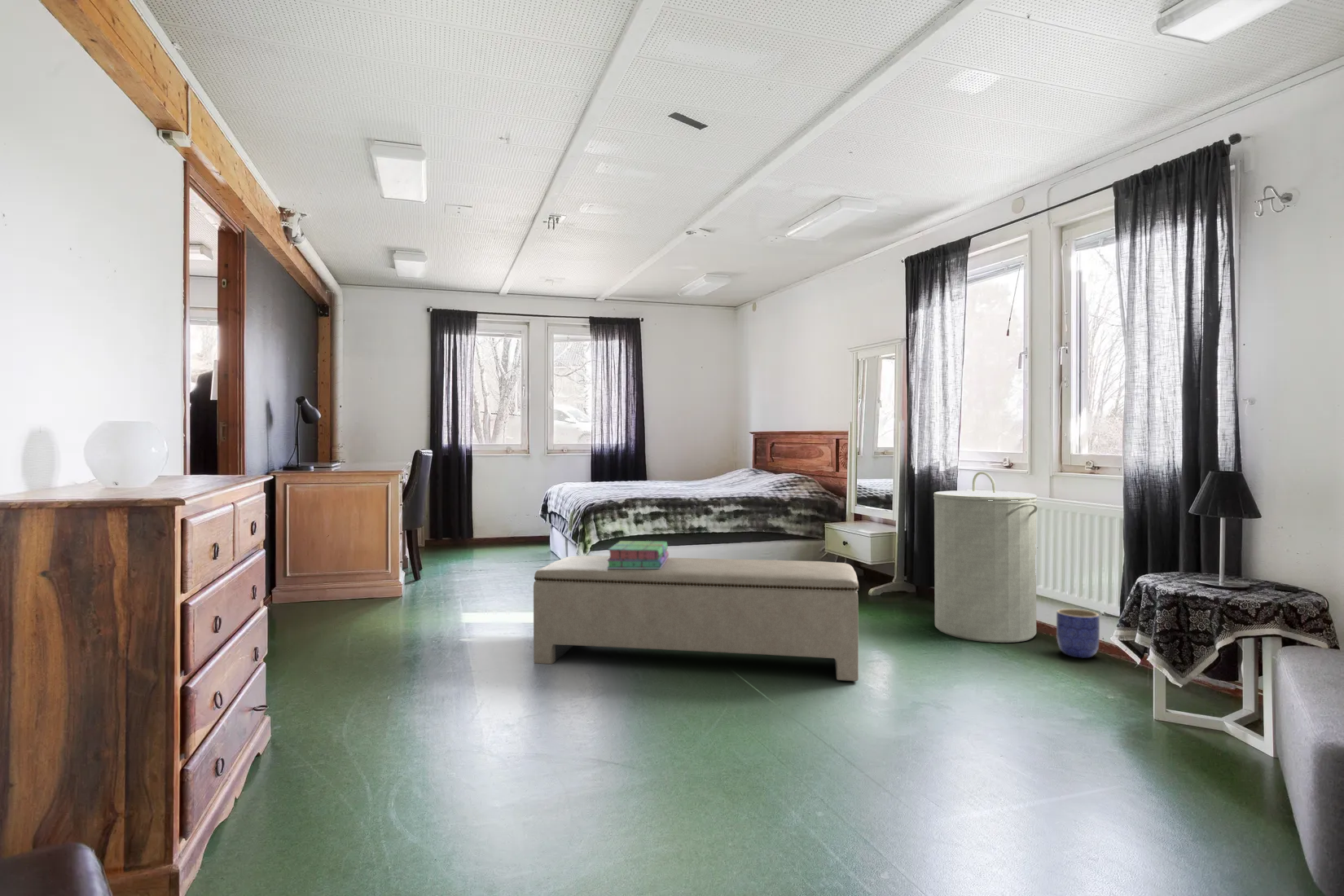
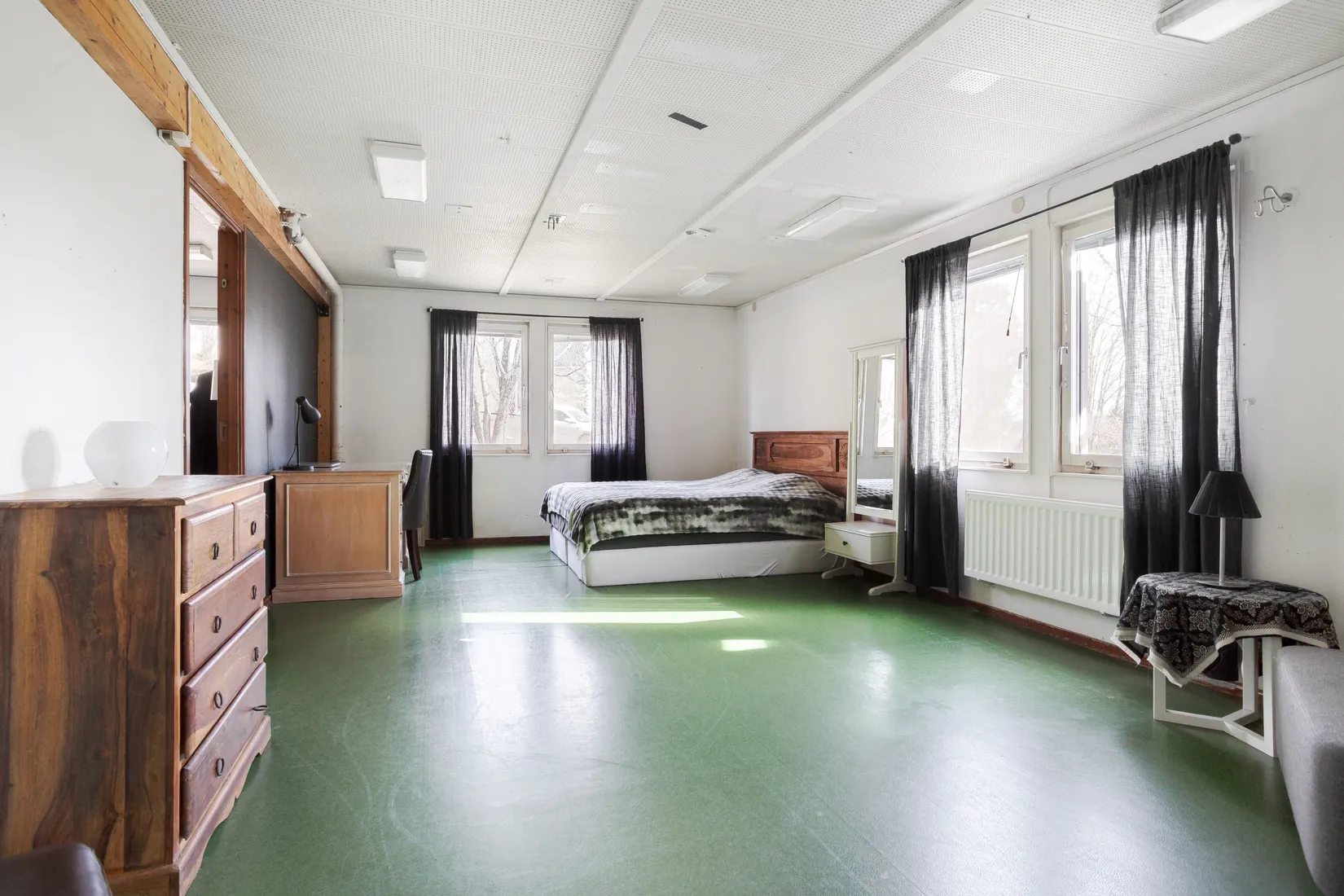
- laundry hamper (983, 551)
- bench (696, 611)
- stack of books (639, 553)
- planter (1078, 633)
